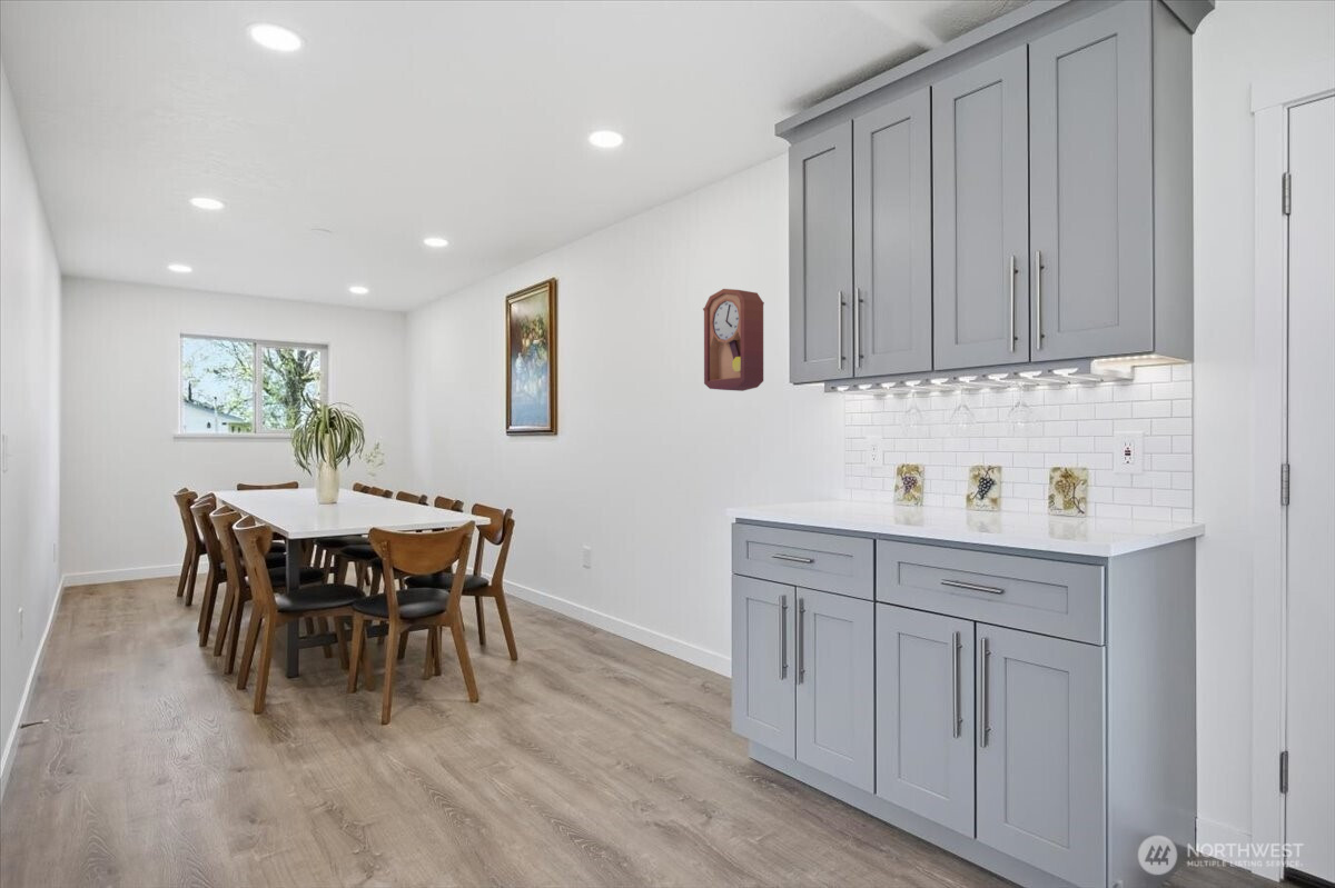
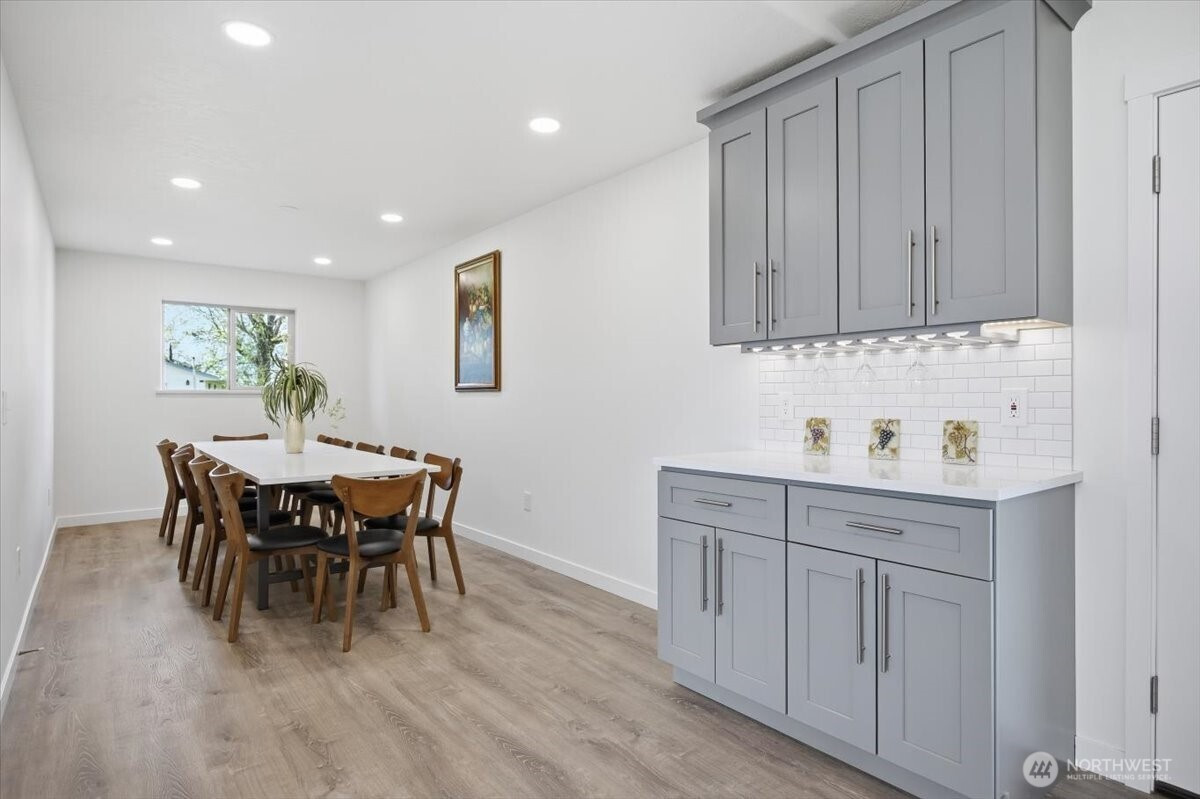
- pendulum clock (732, 340)
